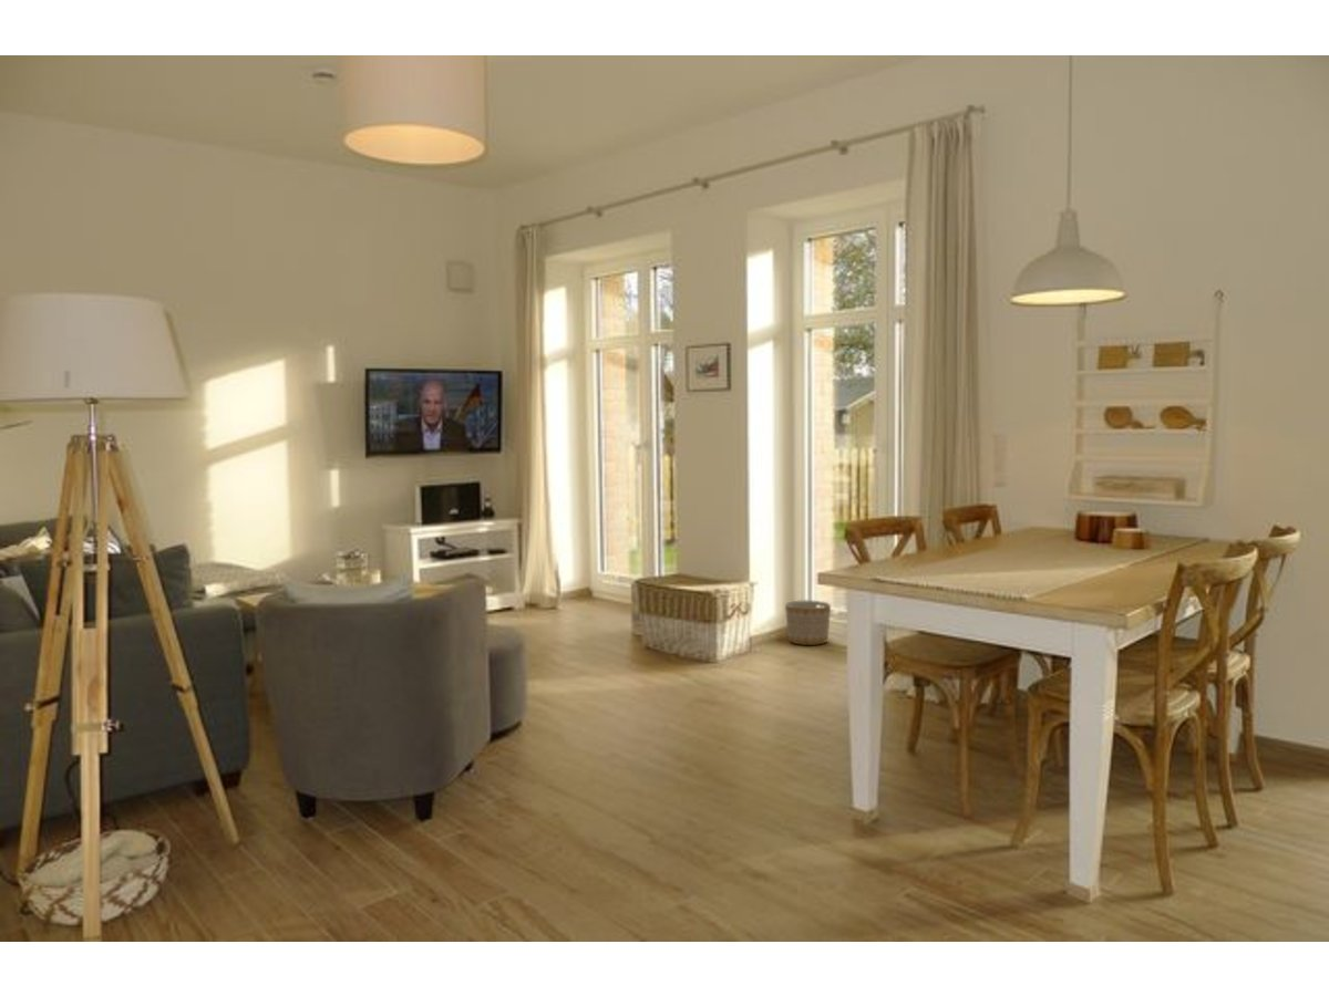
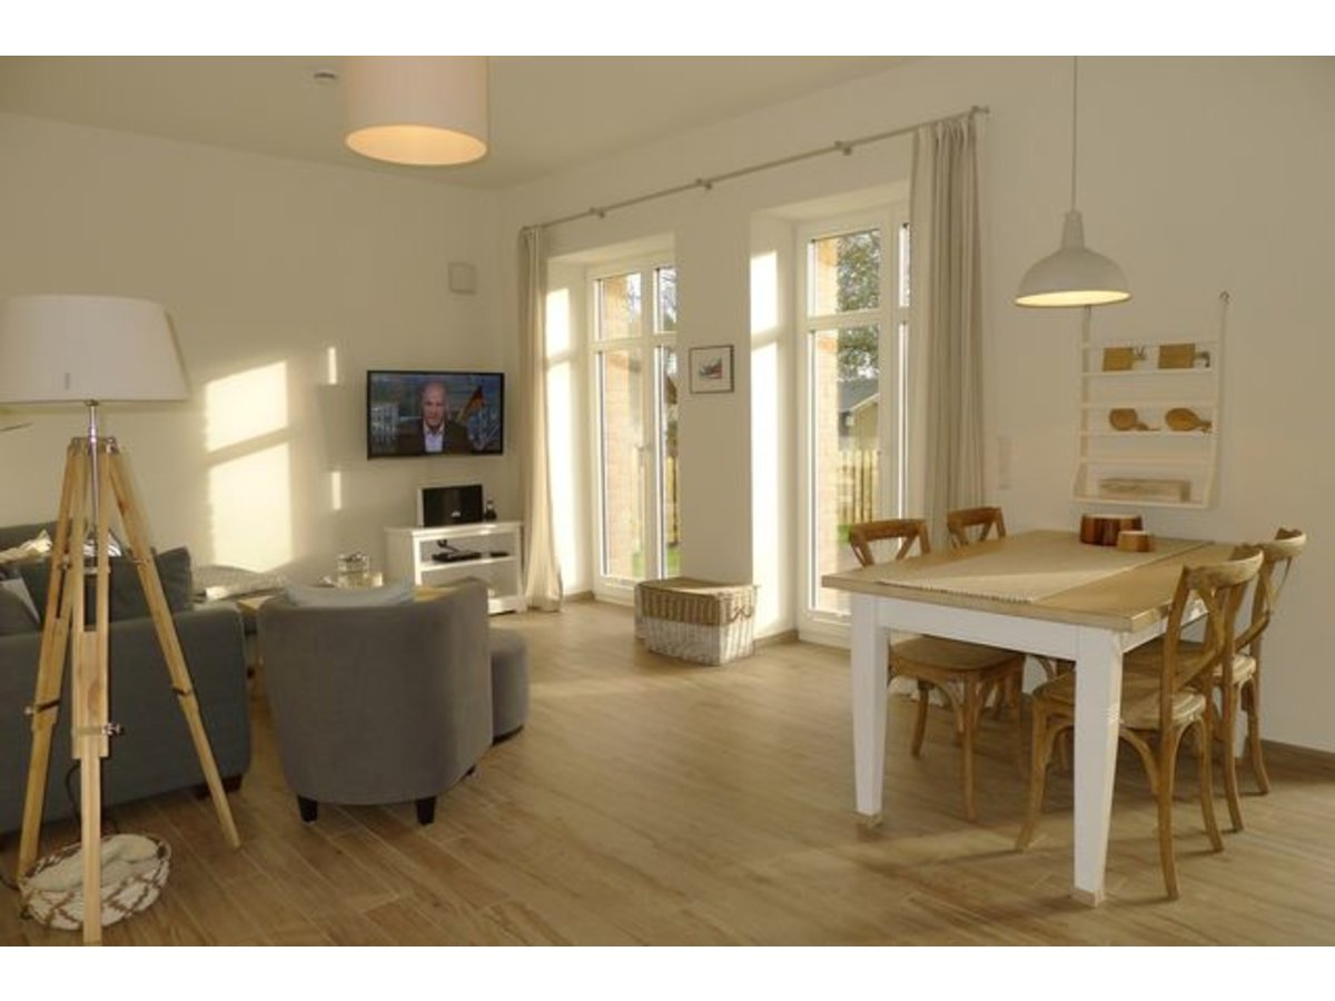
- planter (807, 622)
